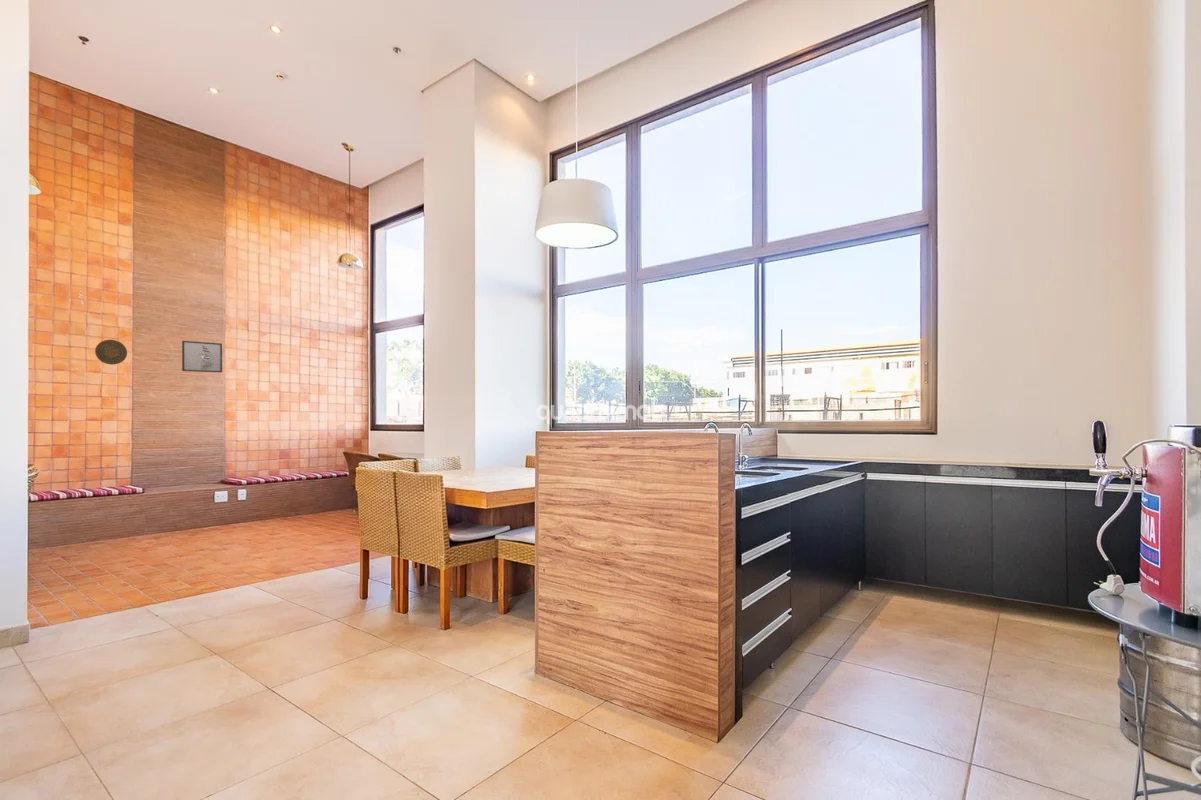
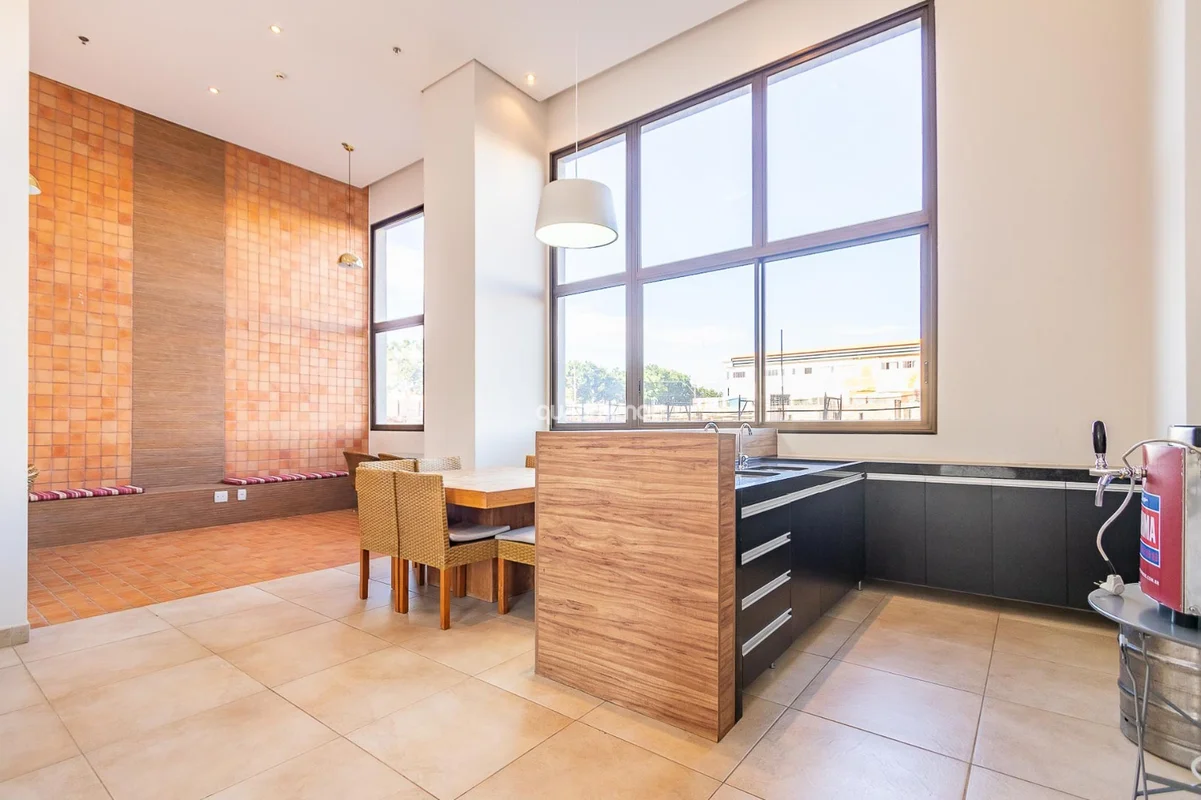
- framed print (202, 356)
- decorative plate (111, 352)
